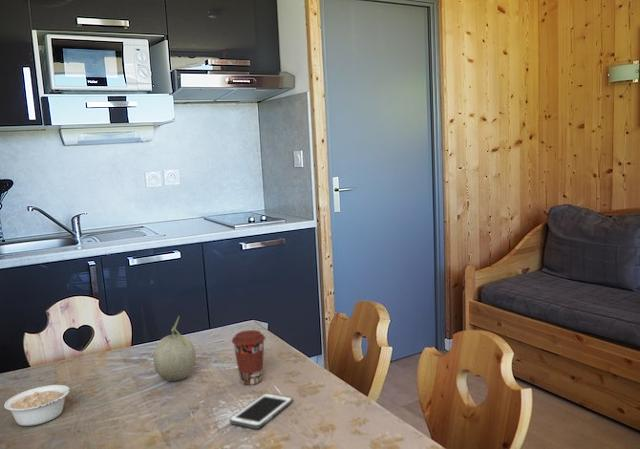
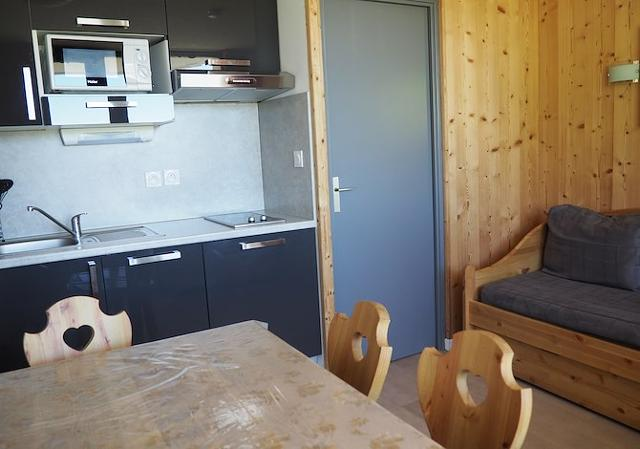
- fruit (175, 351)
- coffee cup (249, 357)
- legume (41, 403)
- cell phone (262, 410)
